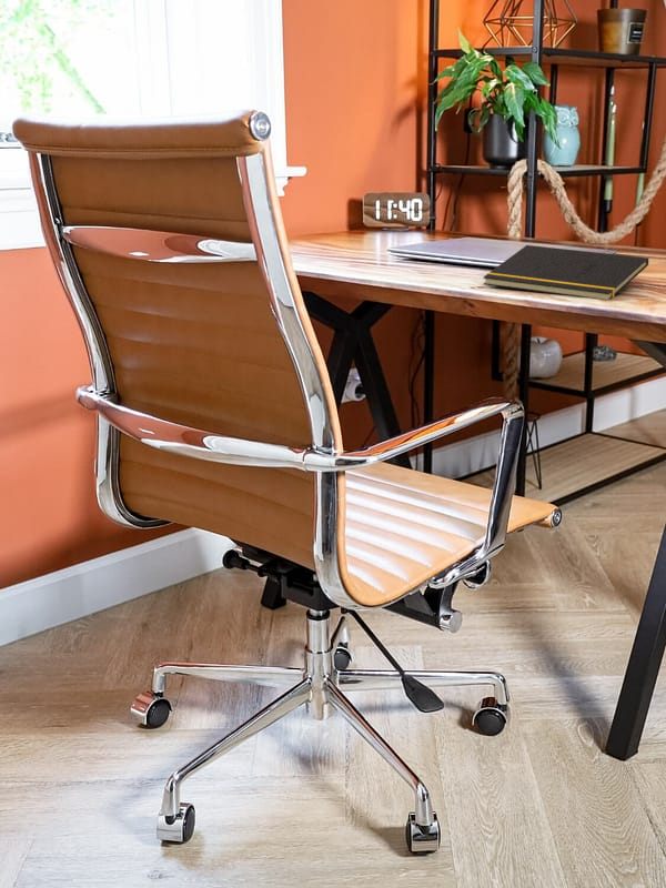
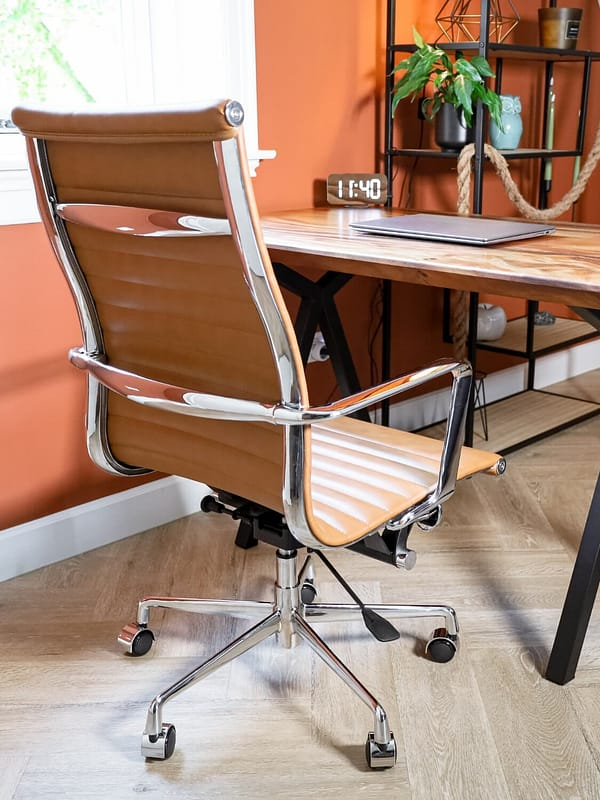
- notepad (565, 271)
